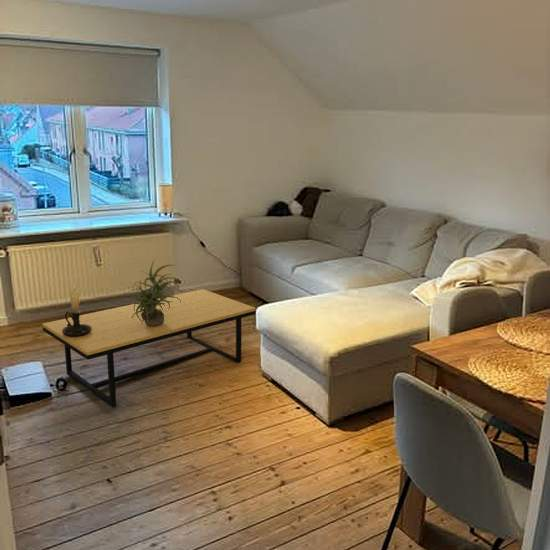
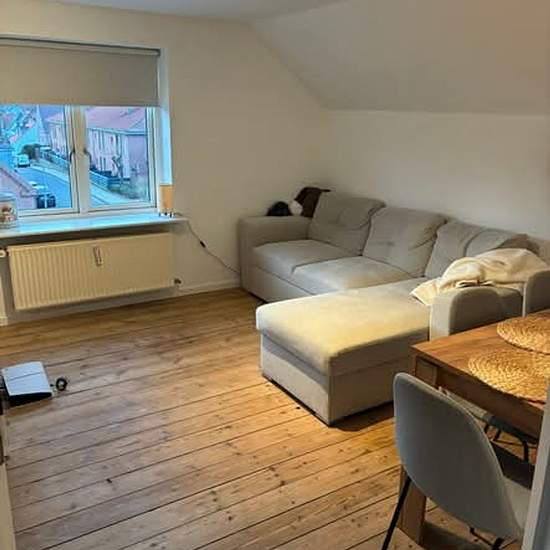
- potted plant (156, 294)
- coffee table (154, 341)
- candle holder (73, 306)
